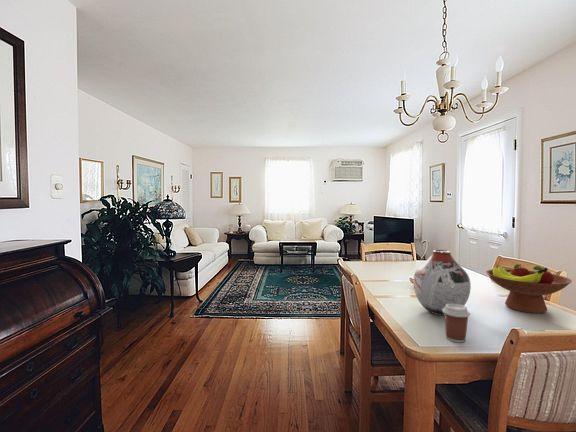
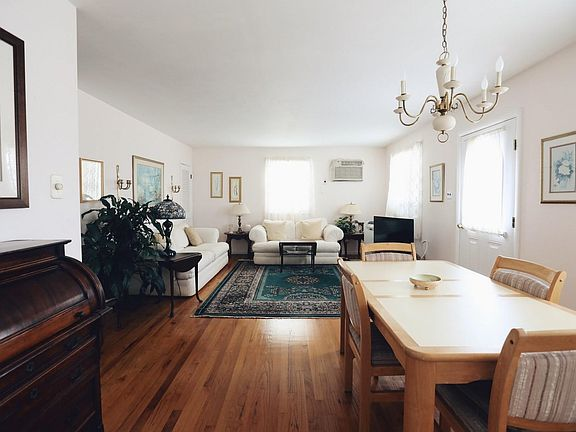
- fruit bowl (526, 285)
- vase (441, 281)
- coffee cup (455, 322)
